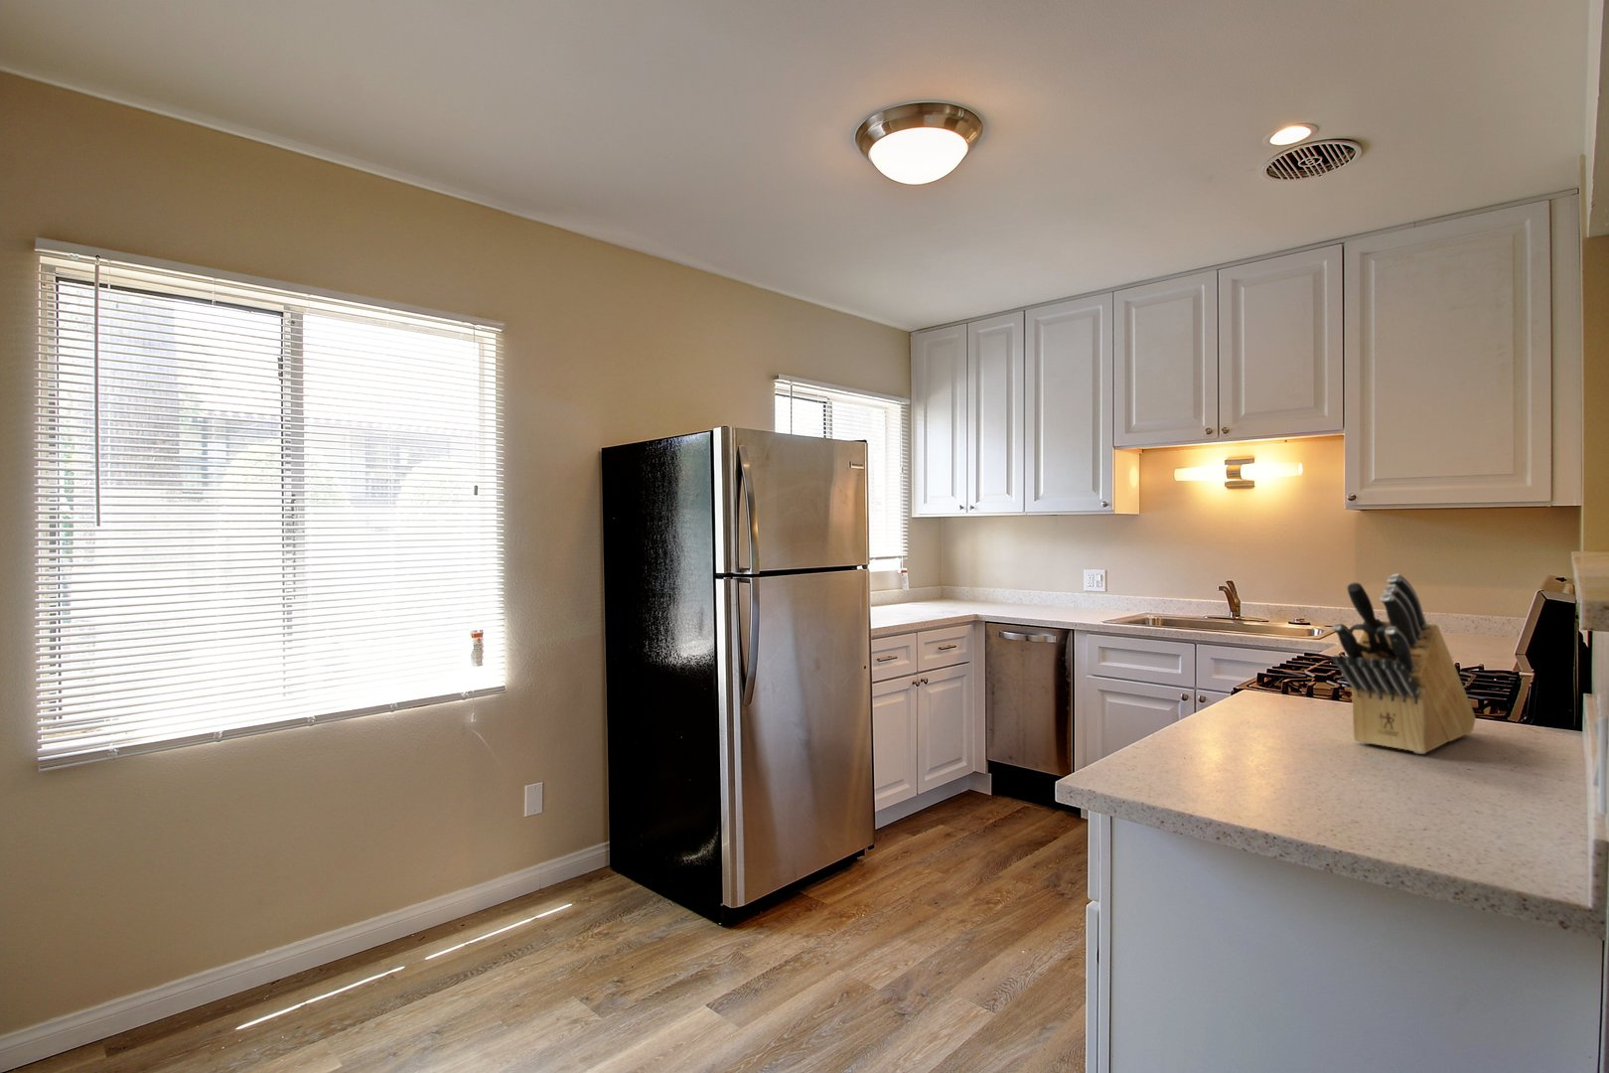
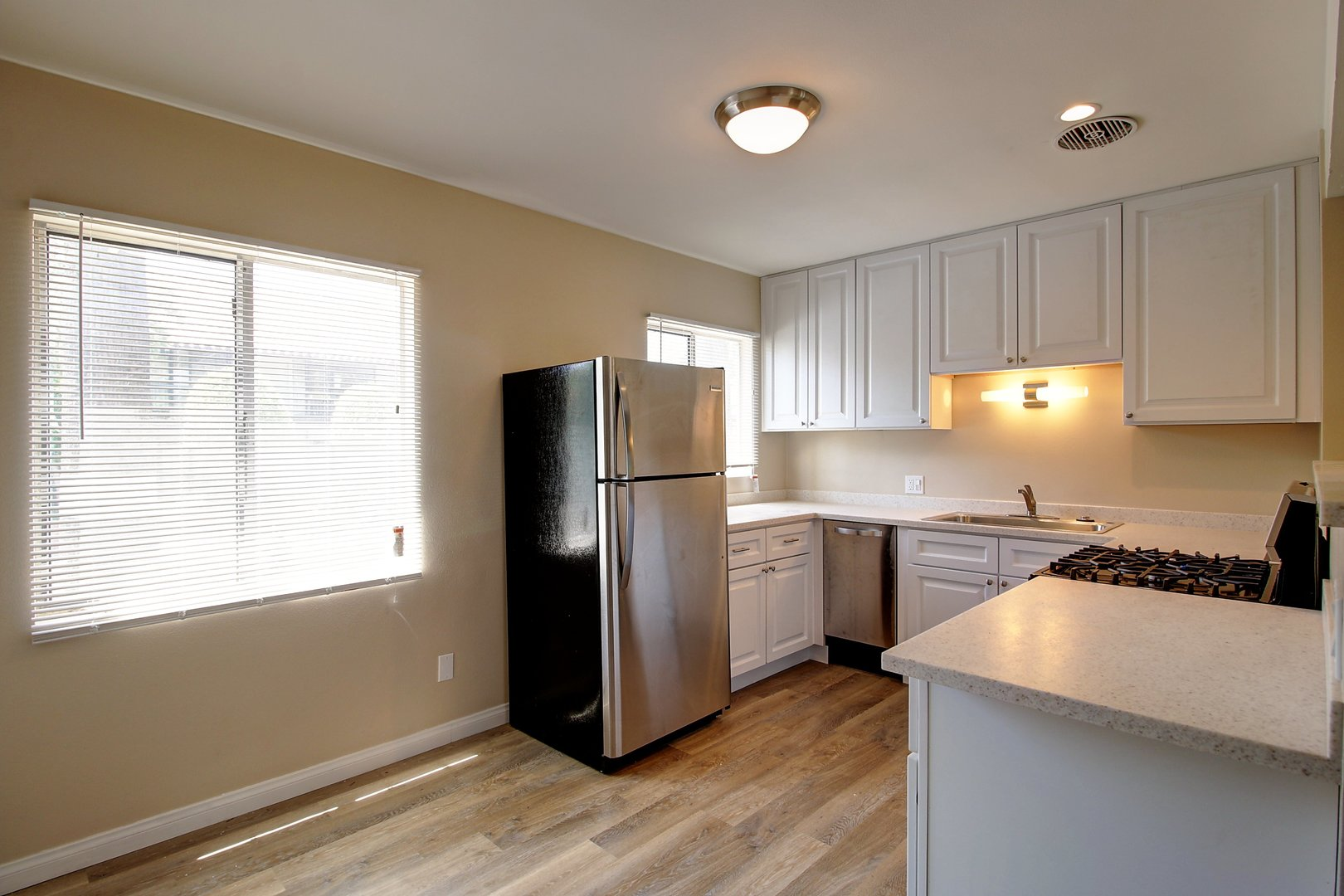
- knife block (1404, 656)
